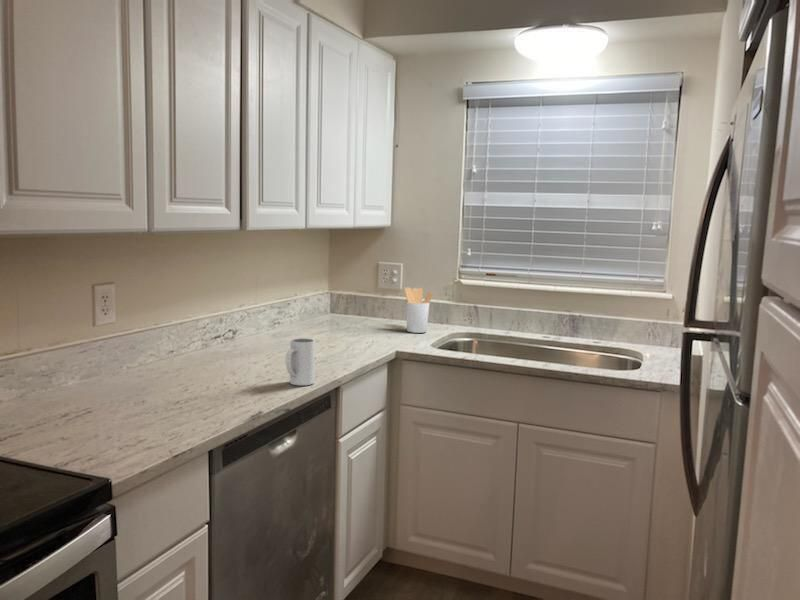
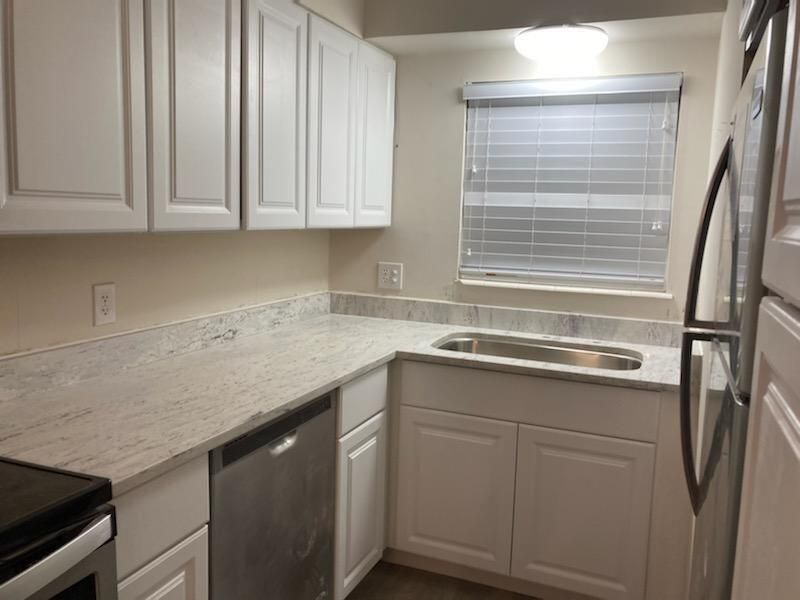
- mug (298, 362)
- utensil holder (416, 308)
